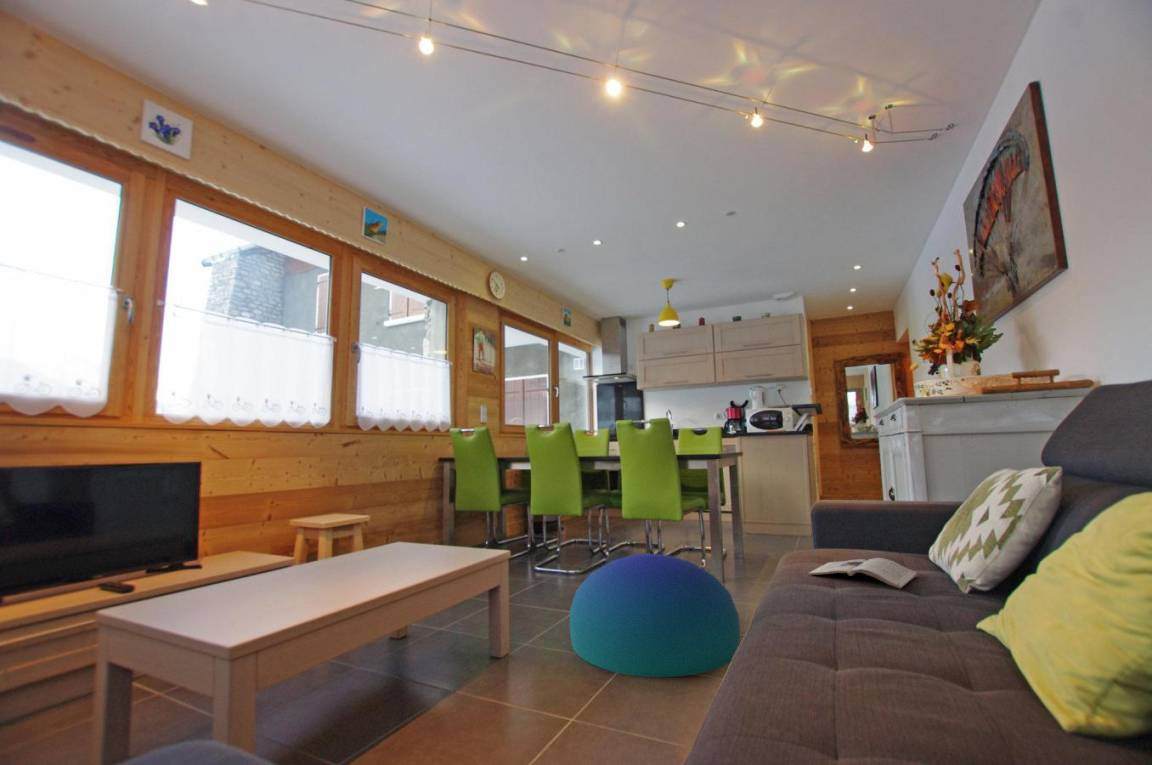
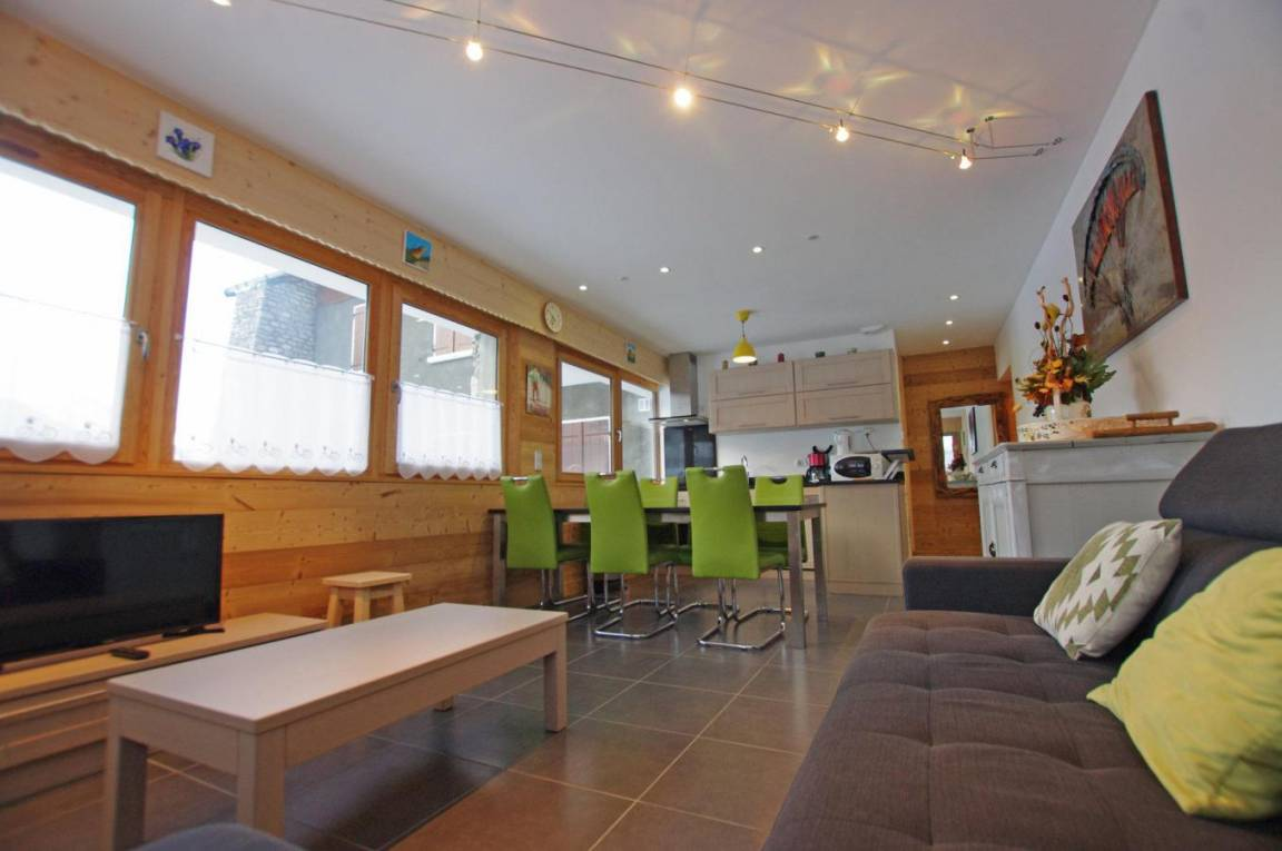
- pouf (651, 598)
- magazine (861, 568)
